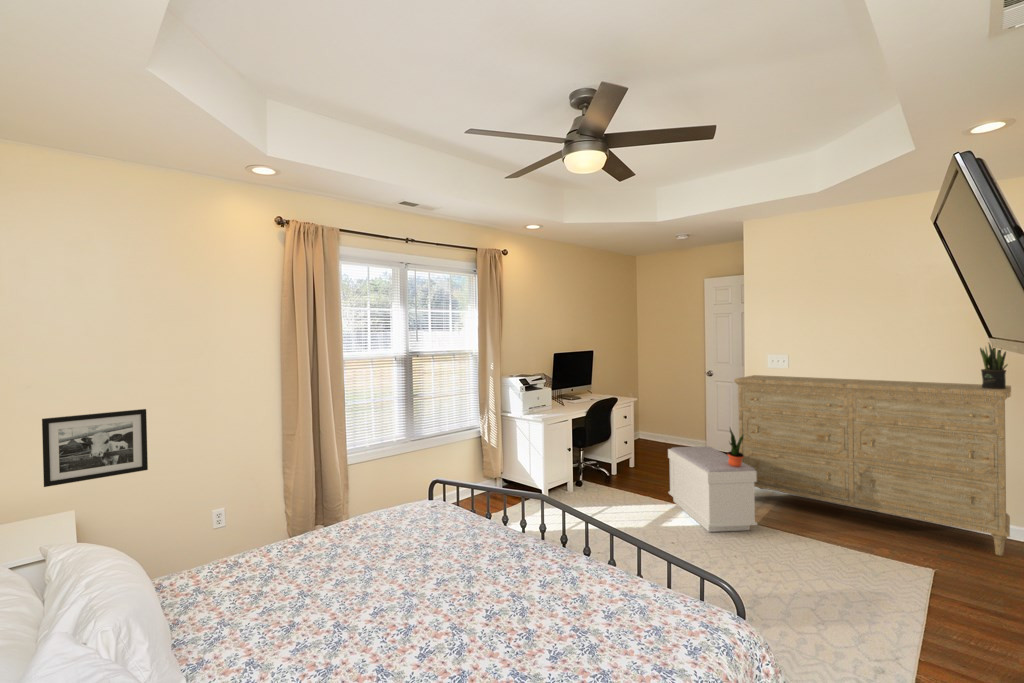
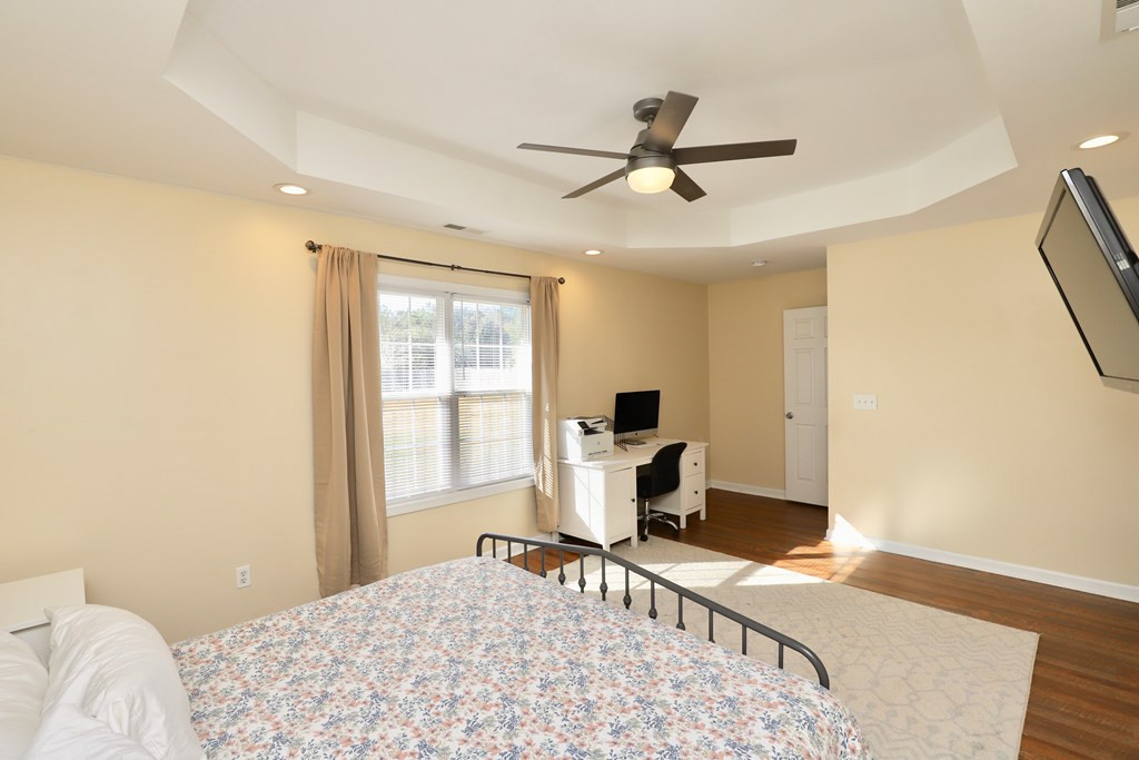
- dresser (857, 448)
- potted plant (732, 447)
- potted plant (993, 364)
- bench (709, 484)
- picture frame (97, 445)
